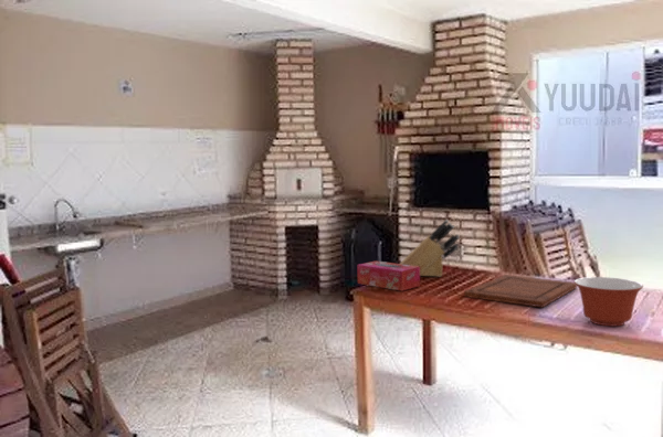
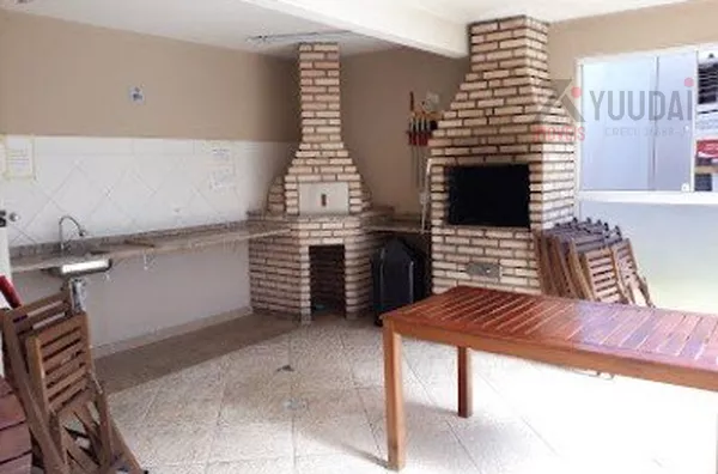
- tissue box (388, 275)
- knife block (427, 247)
- mixing bowl (607, 302)
- cutting board (522, 289)
